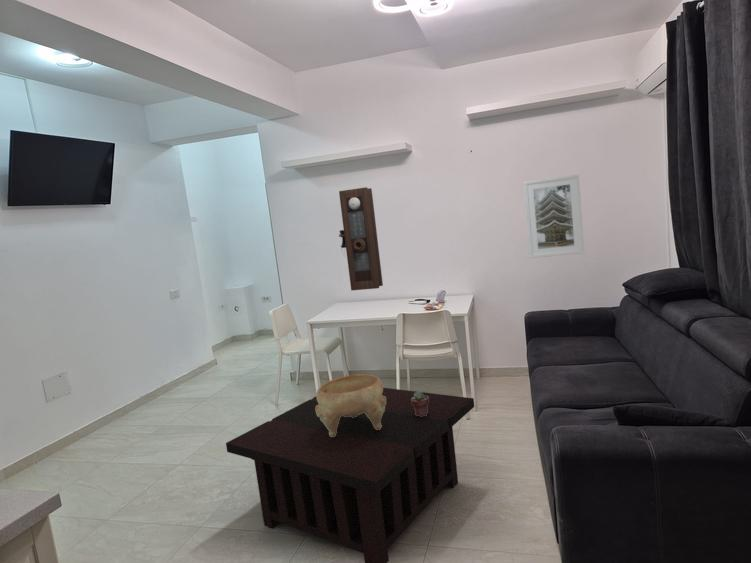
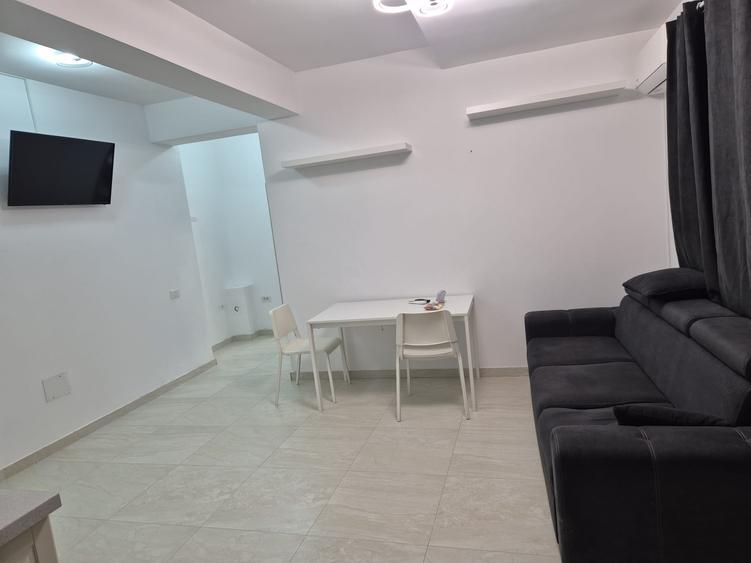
- pendulum clock (356, 239)
- coffee table (360, 461)
- decorative bowl (354, 403)
- potted succulent (420, 402)
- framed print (553, 217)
